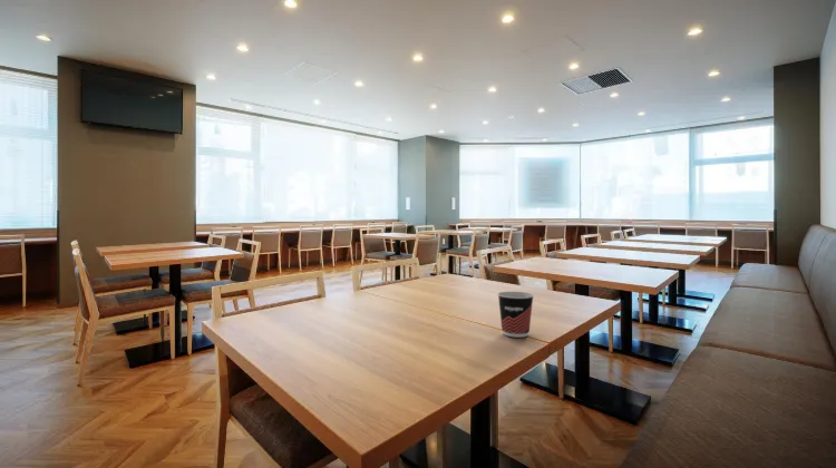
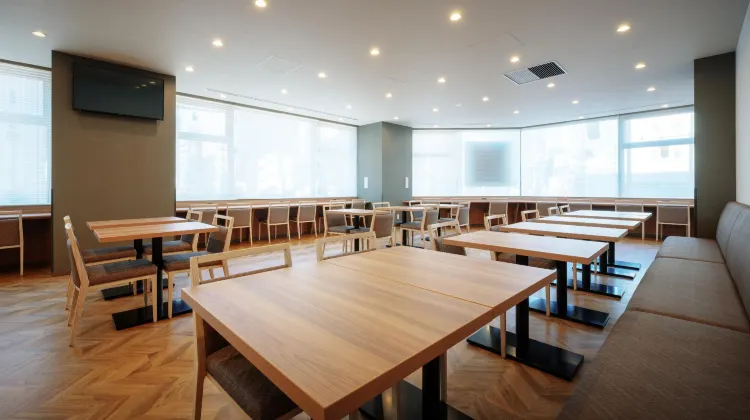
- cup (515, 313)
